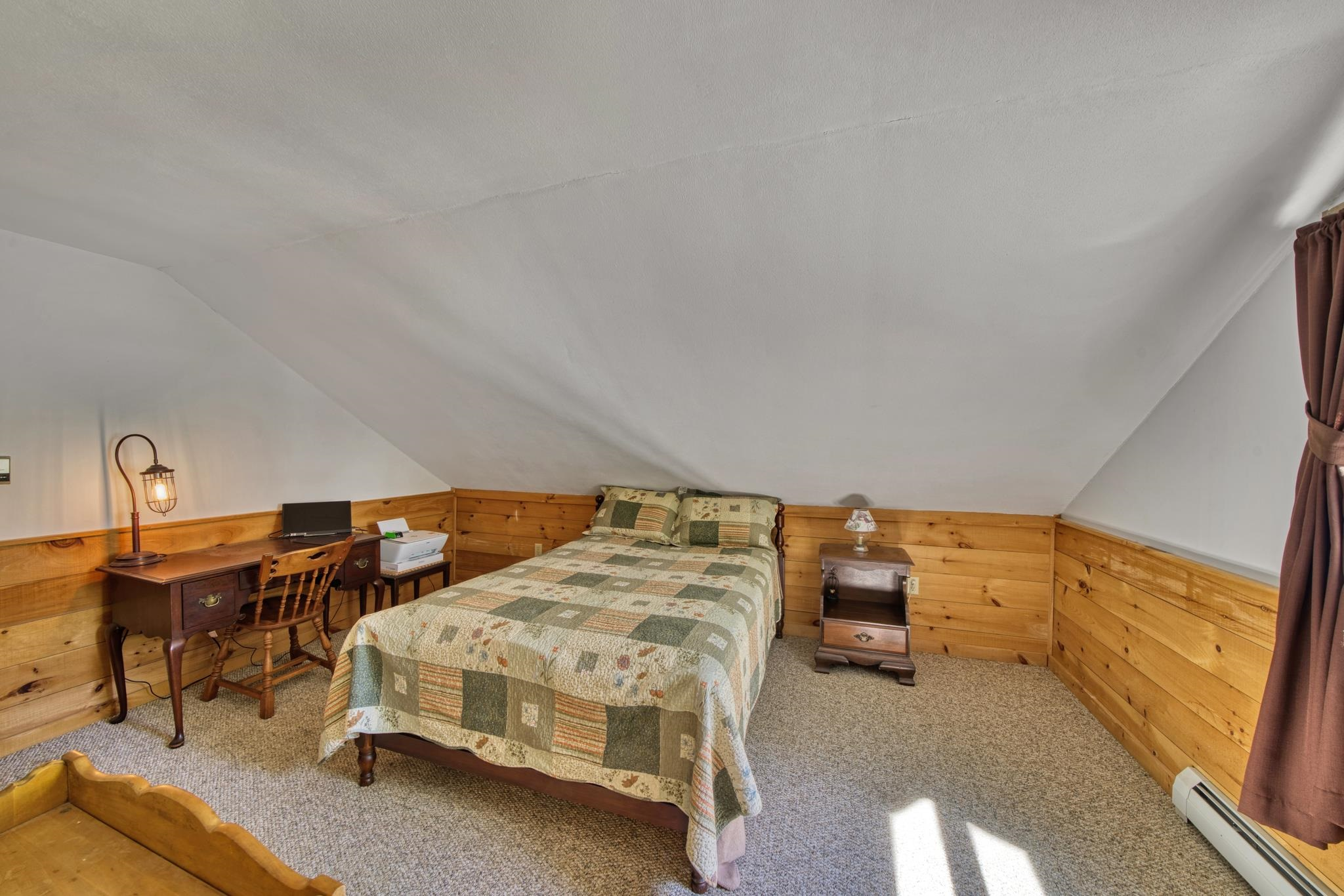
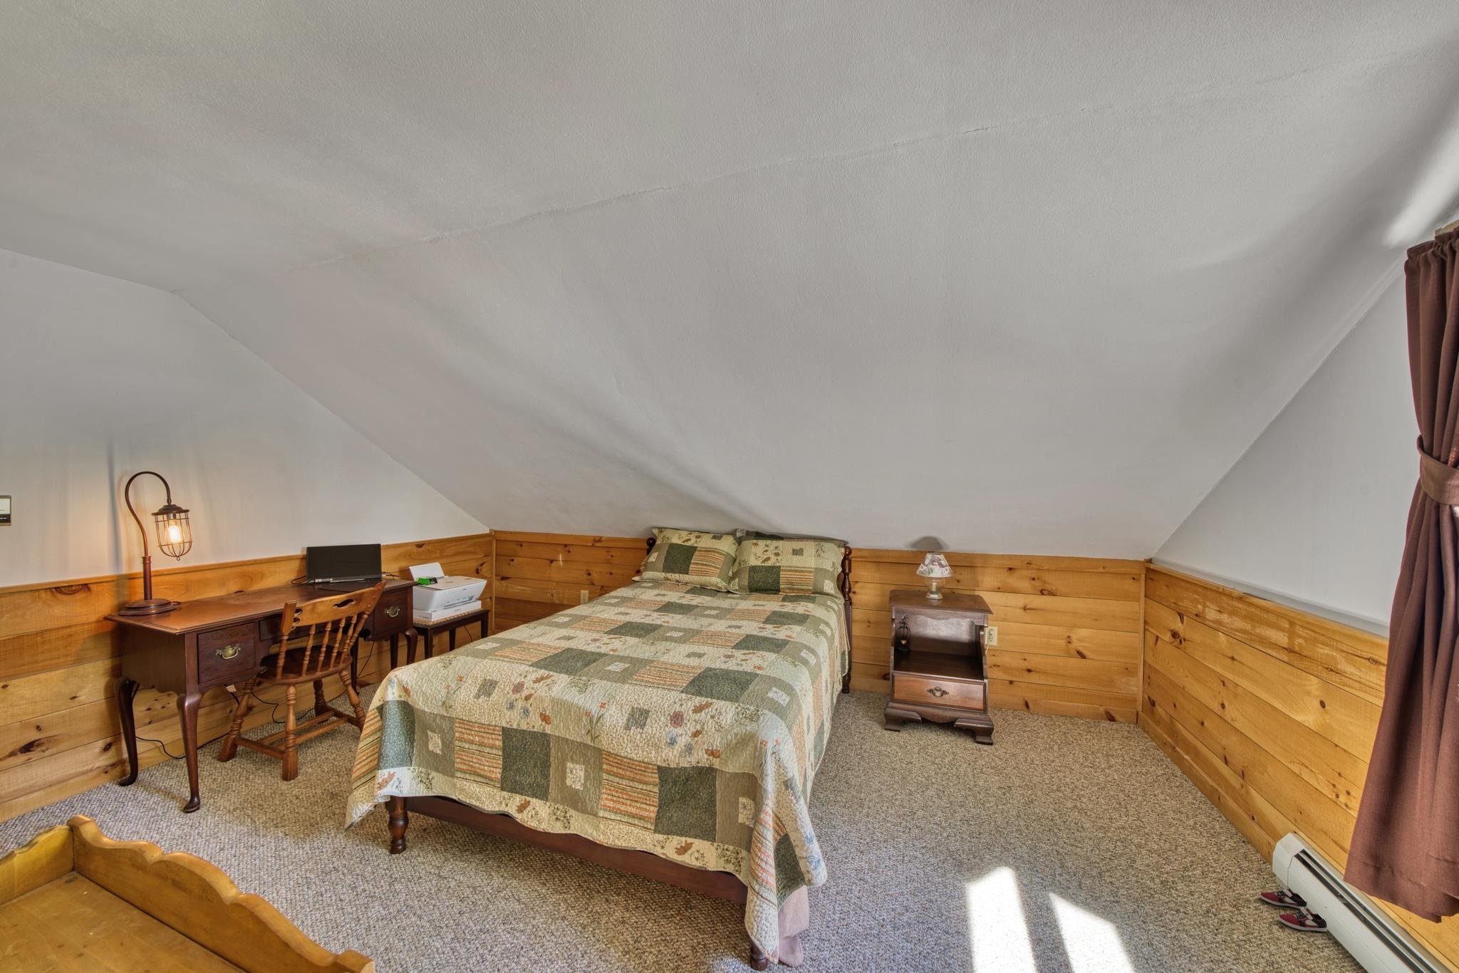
+ sneaker (1292, 907)
